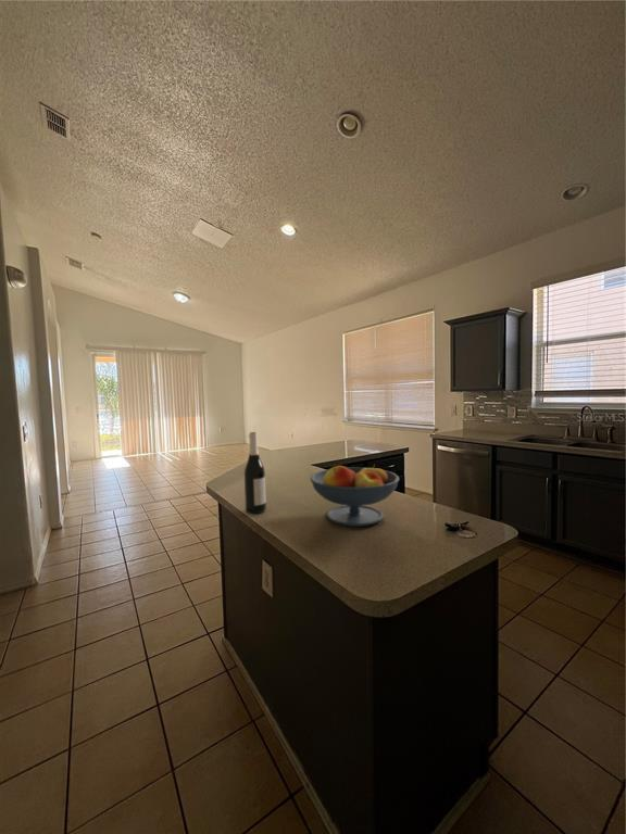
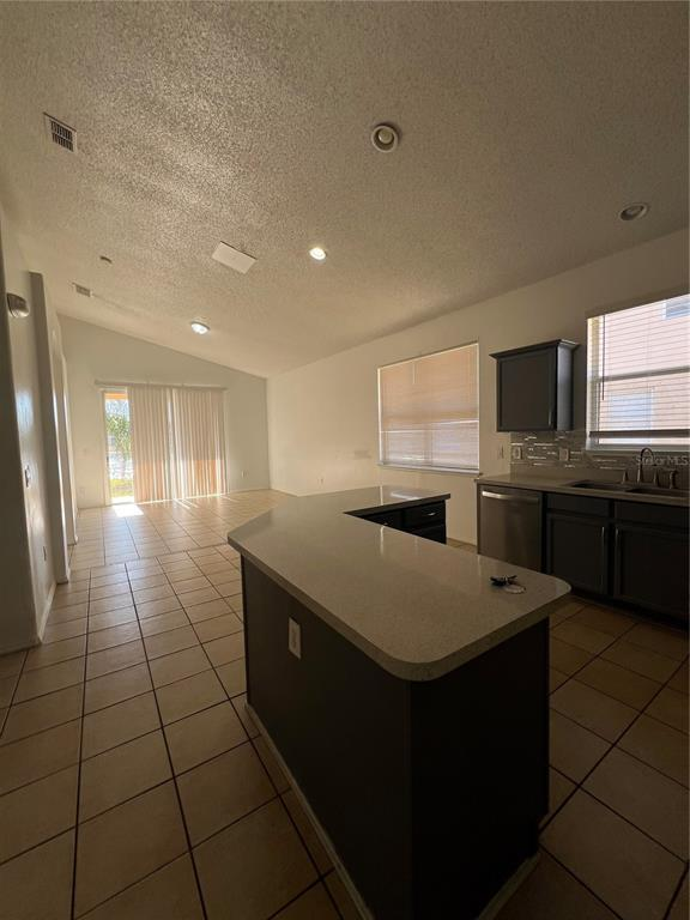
- fruit bowl (354, 489)
- wine bottle (254, 471)
